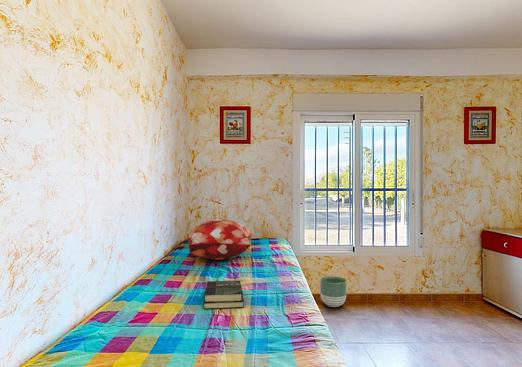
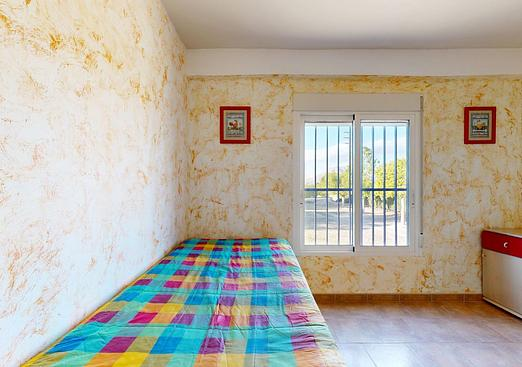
- decorative pillow (222, 239)
- book (223, 293)
- planter (333, 292)
